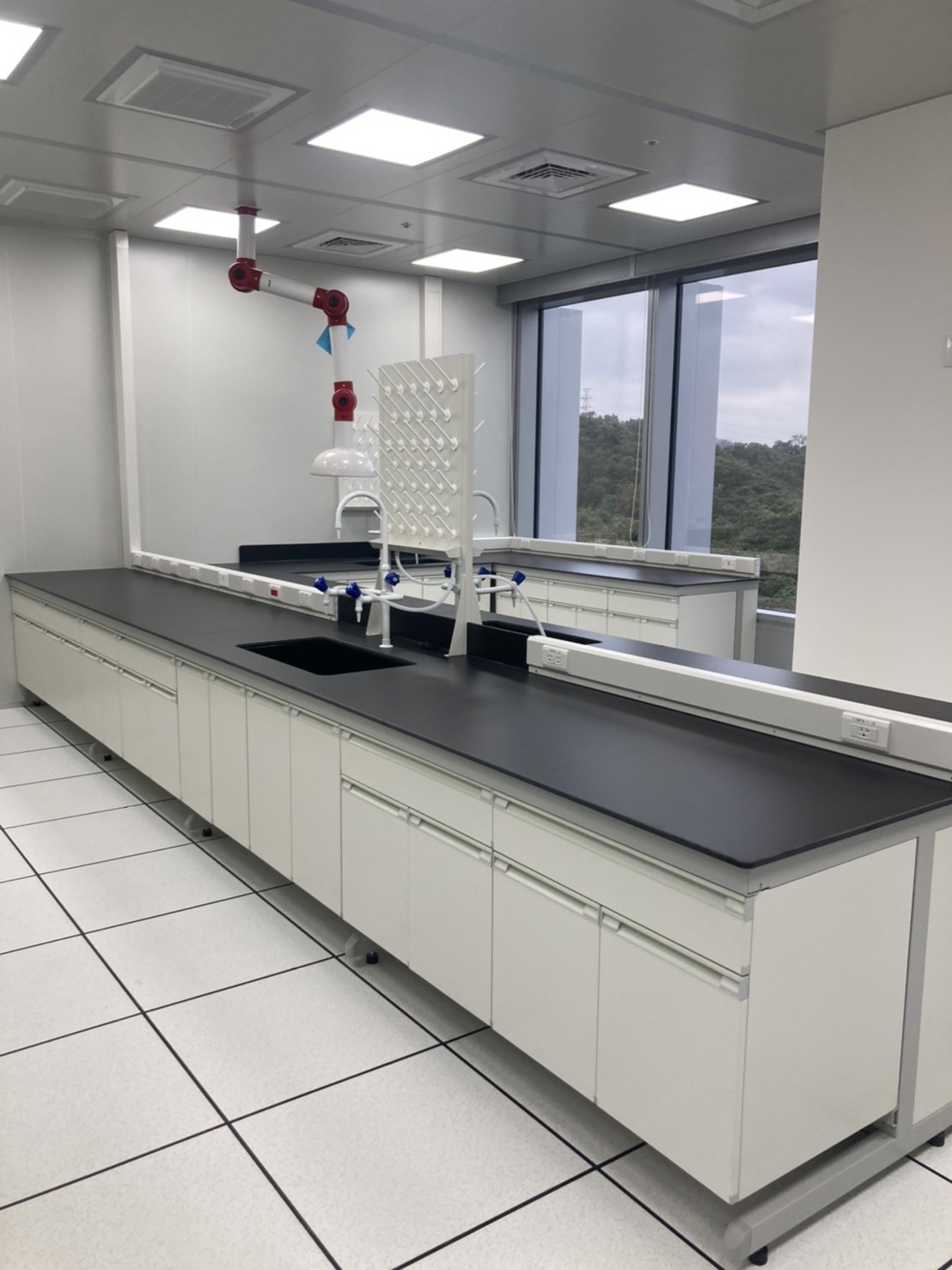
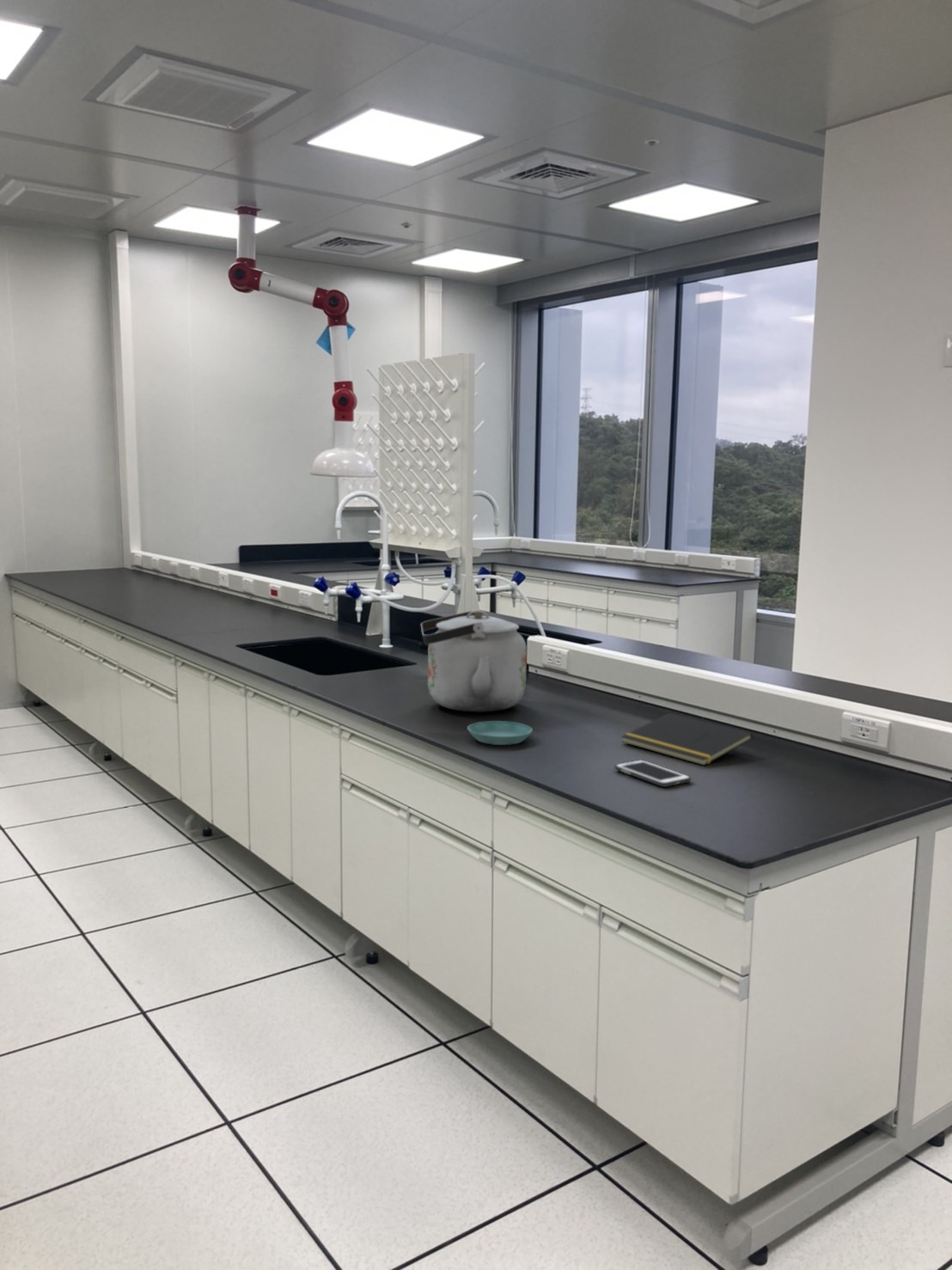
+ kettle (474, 660)
+ saucer (499, 734)
+ notepad (686, 737)
+ cell phone (651, 772)
